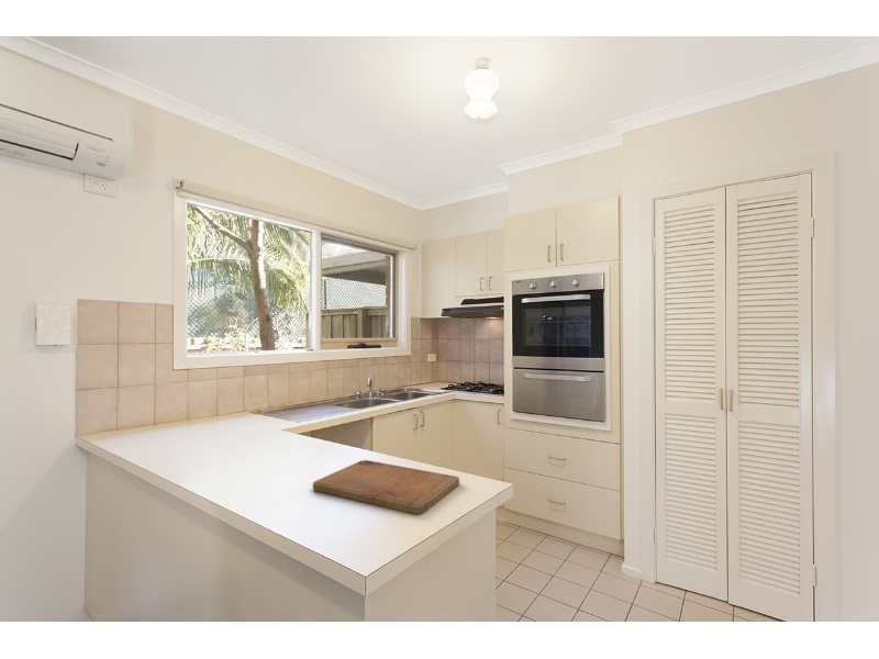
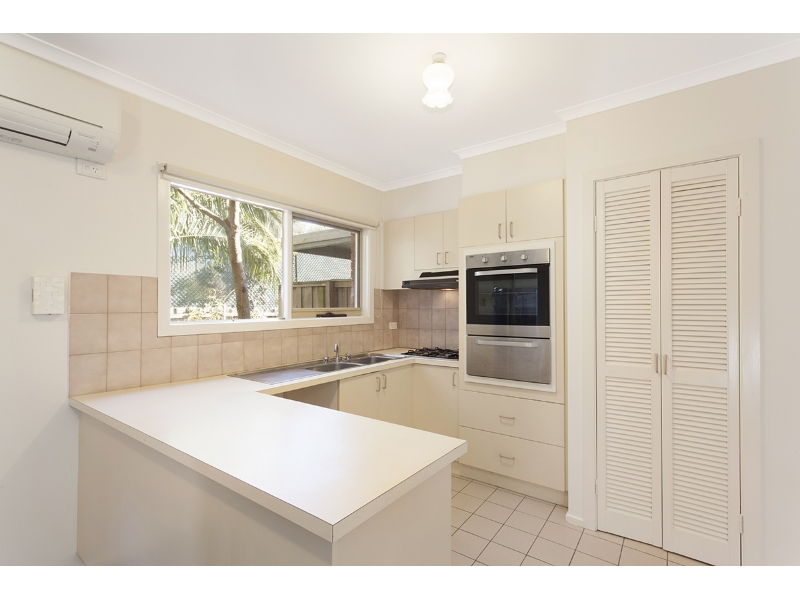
- cutting board (387, 482)
